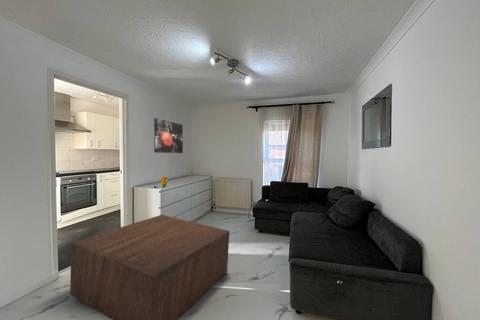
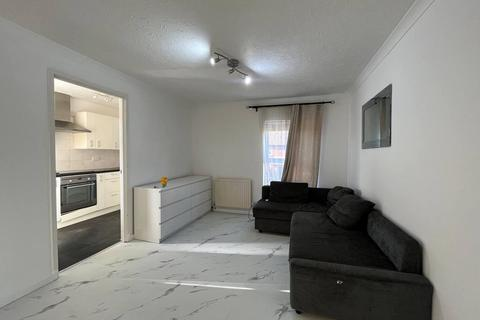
- coffee table (158, 259)
- wall art (169, 137)
